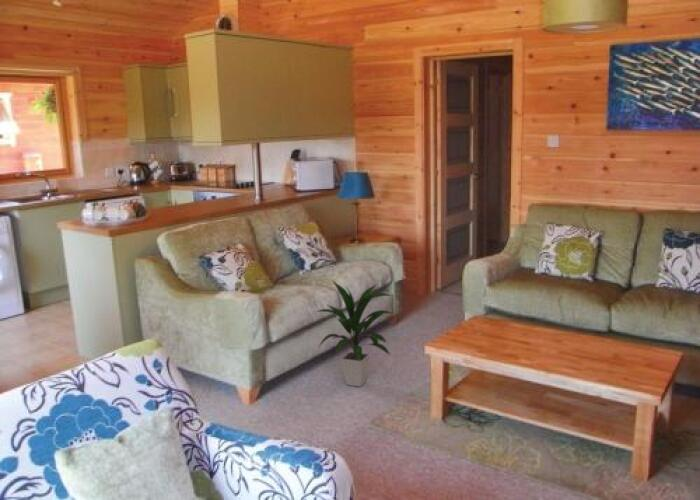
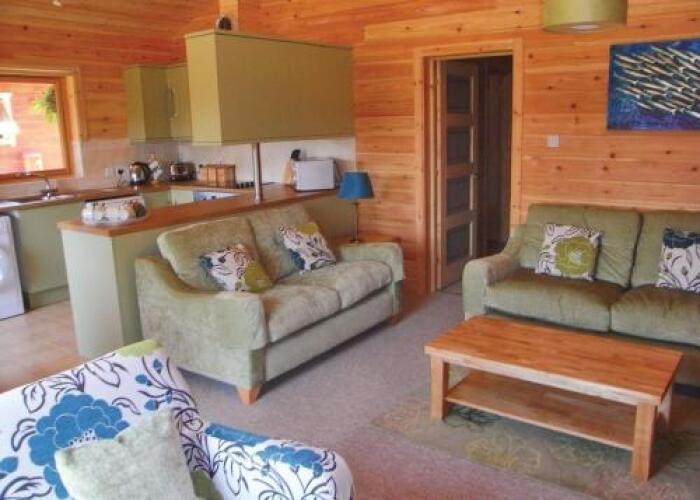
- indoor plant (358, 332)
